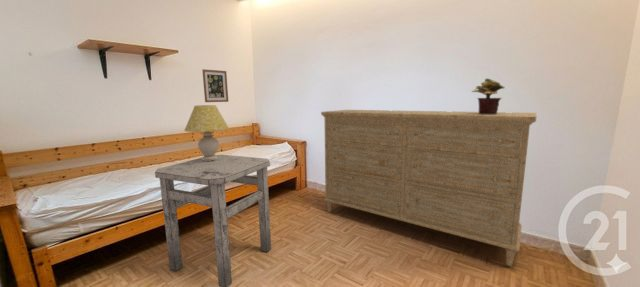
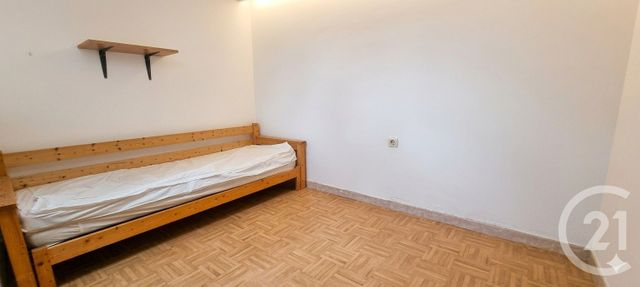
- side table (219, 212)
- table lamp (207, 133)
- dresser (412, 170)
- wall art (215, 86)
- potted plant (486, 96)
